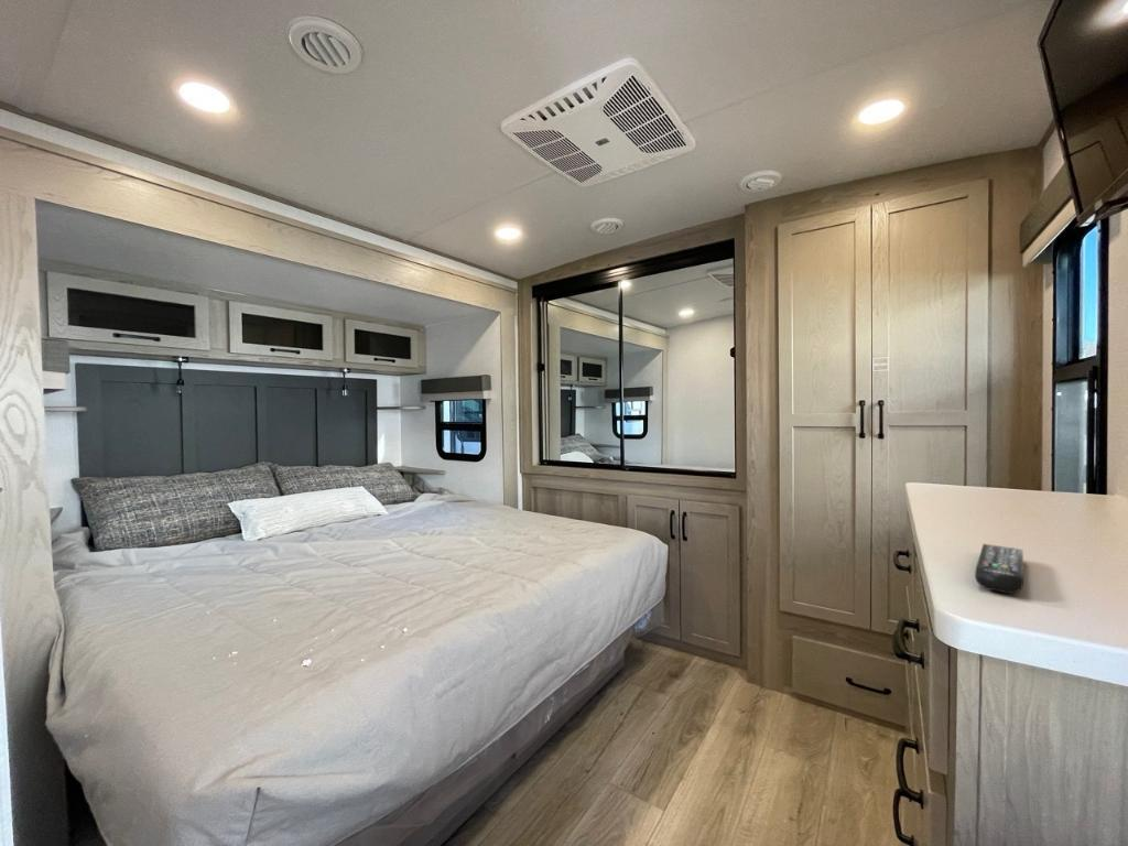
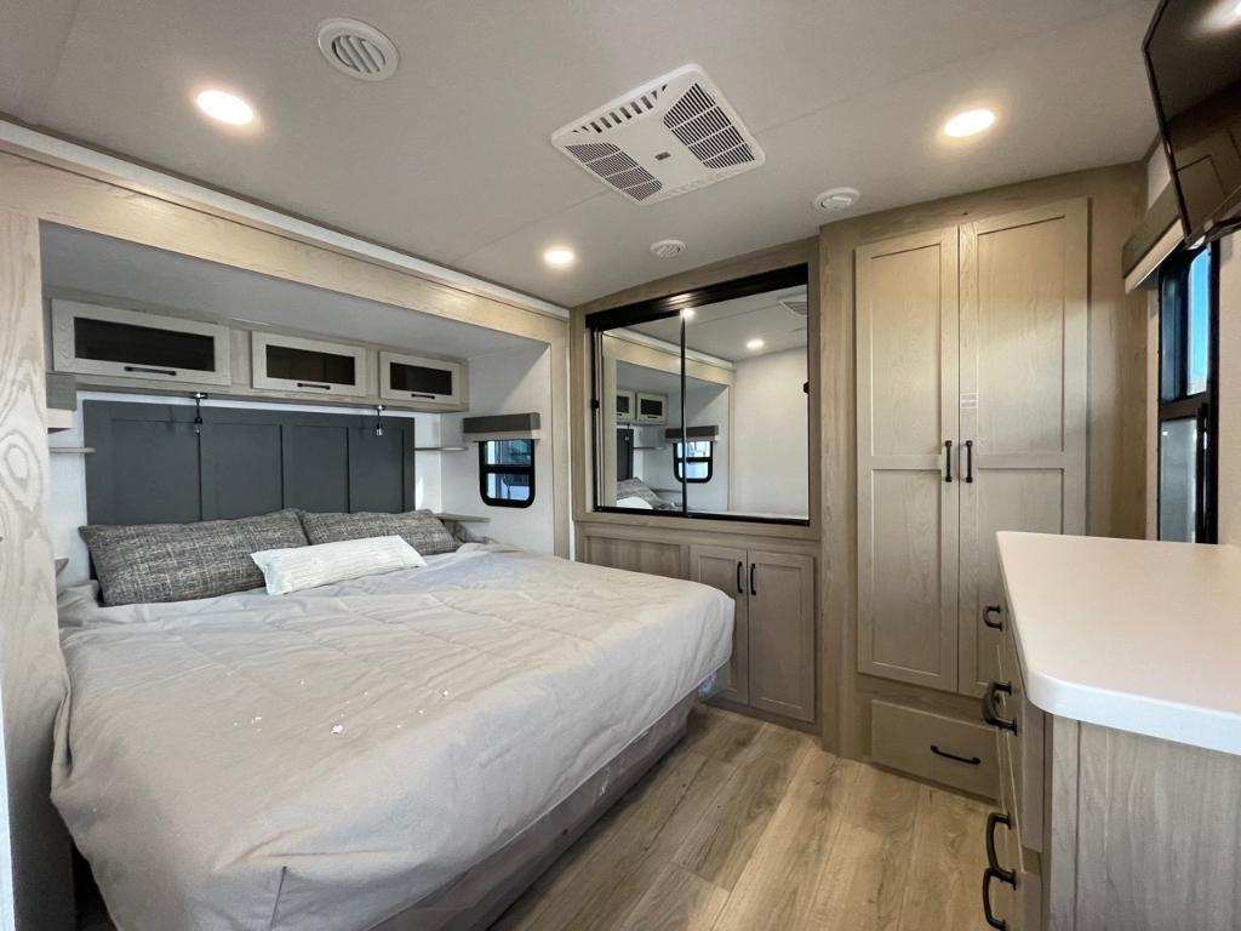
- remote control (1000, 565)
